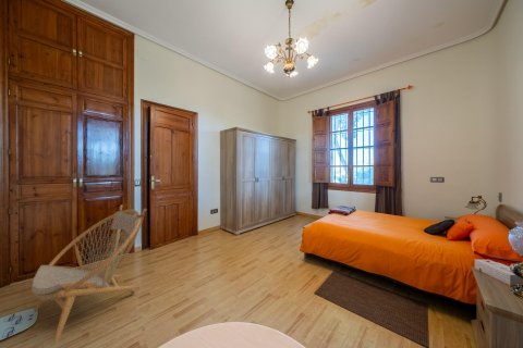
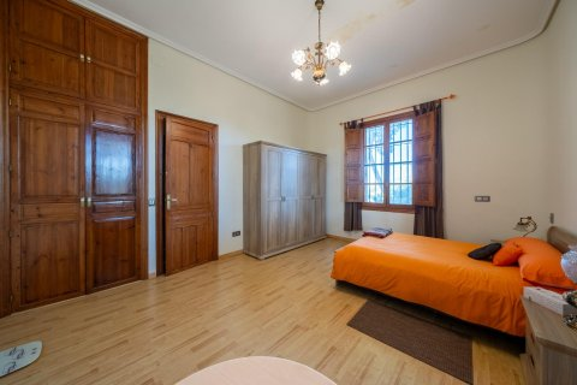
- armchair (95, 257)
